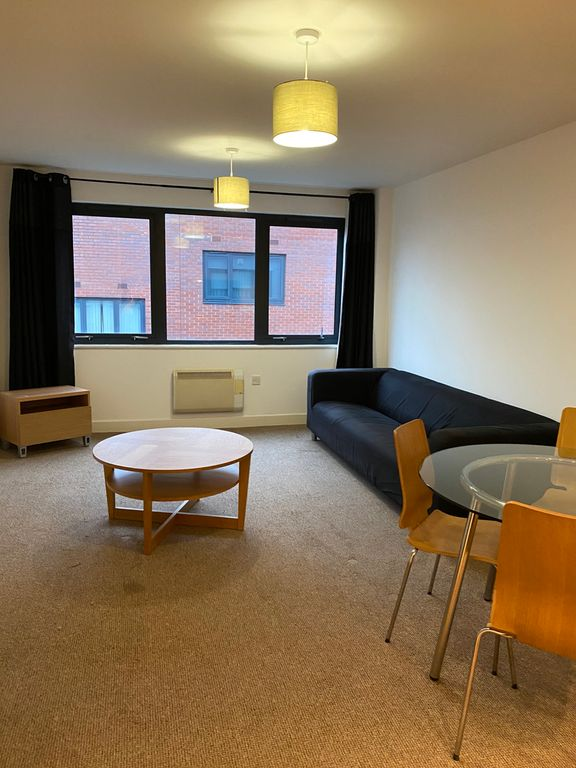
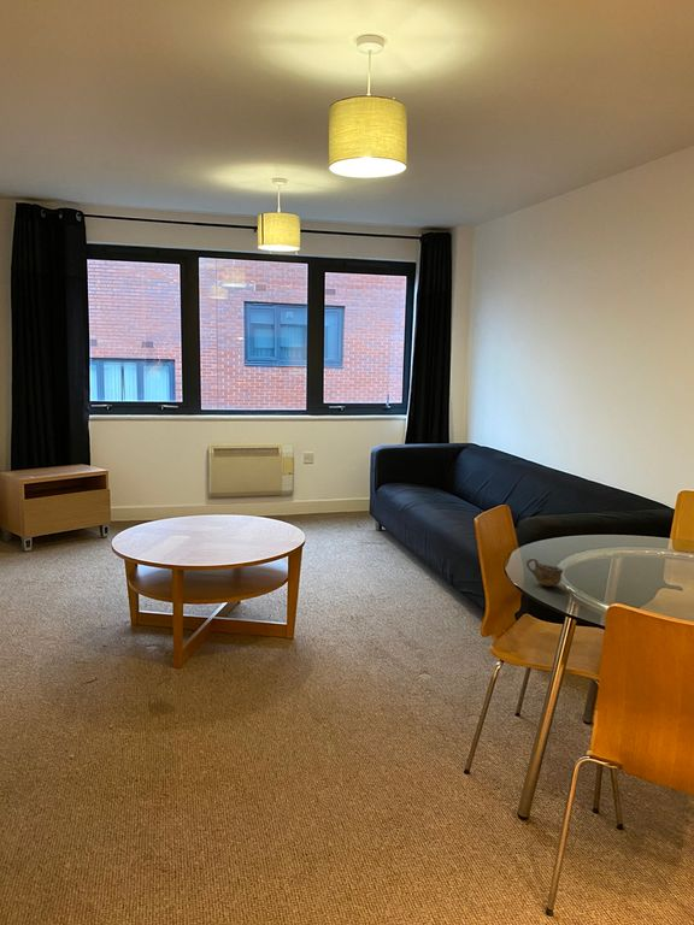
+ cup (546, 571)
